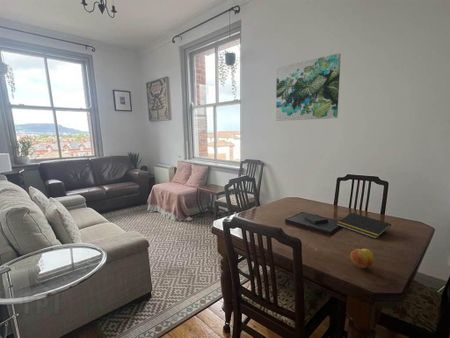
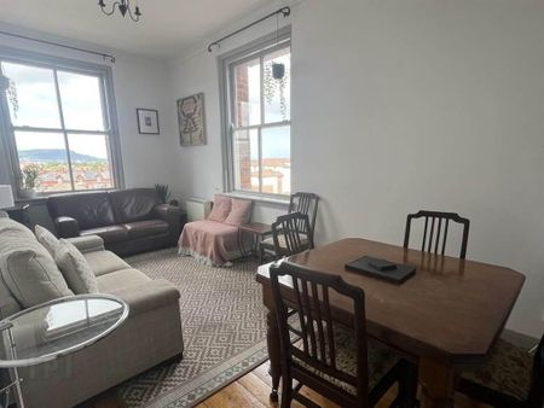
- wall art (305, 91)
- fruit (362, 258)
- notepad (362, 224)
